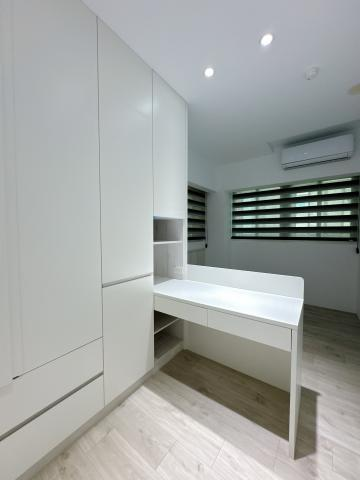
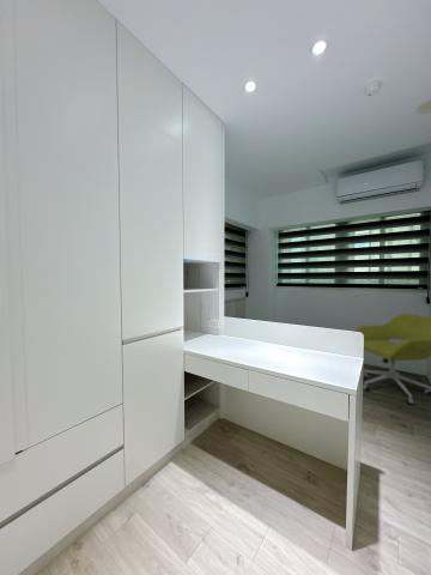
+ office chair (393, 352)
